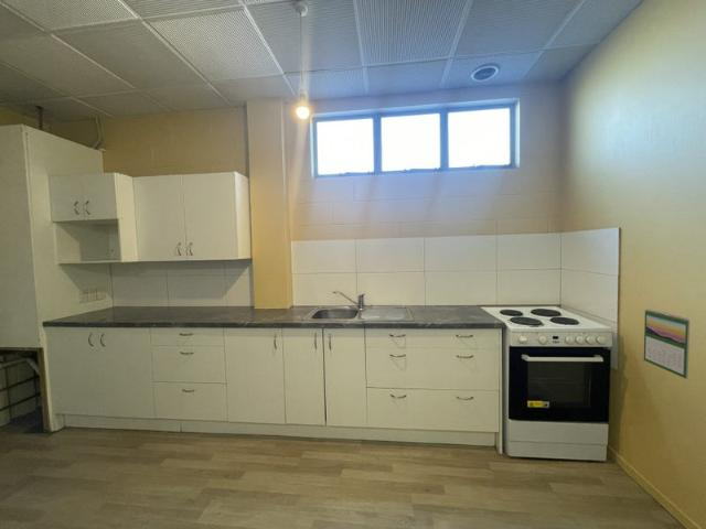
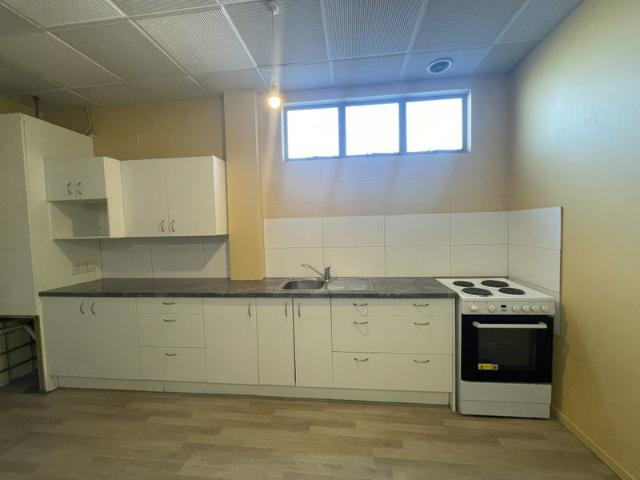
- calendar (664, 341)
